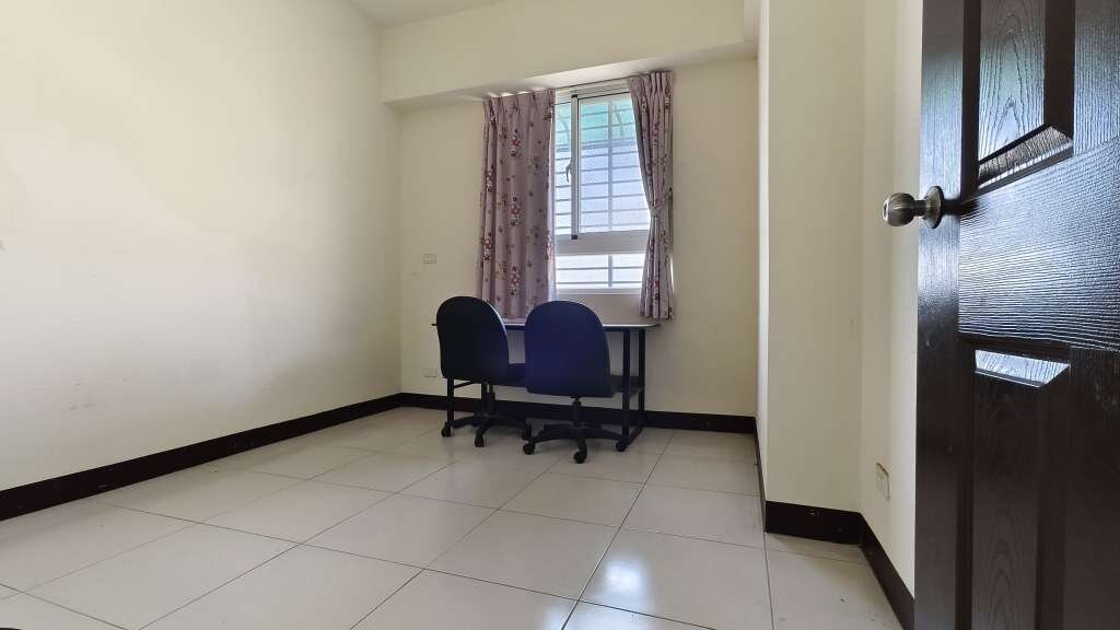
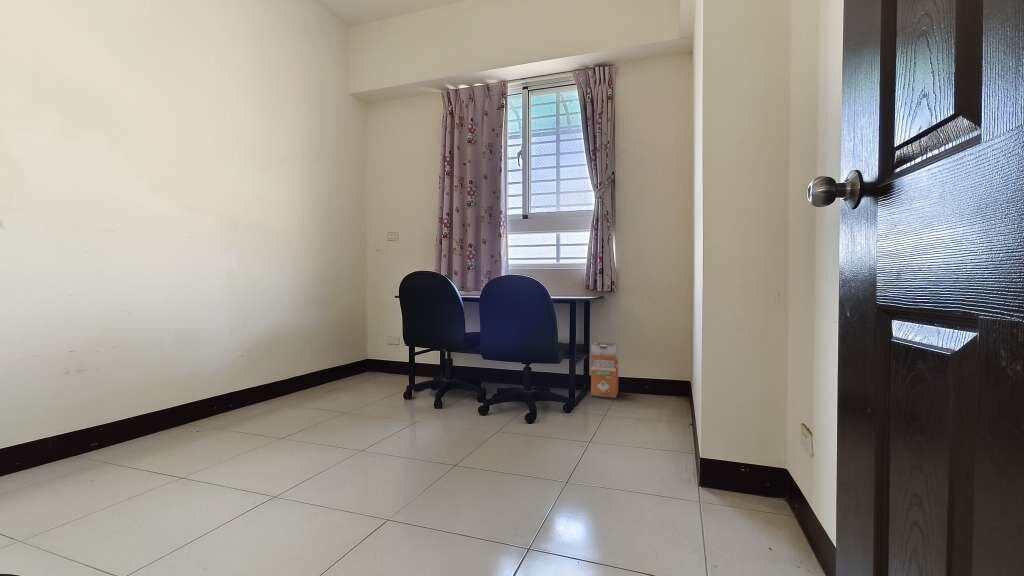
+ waste bin (604, 368)
